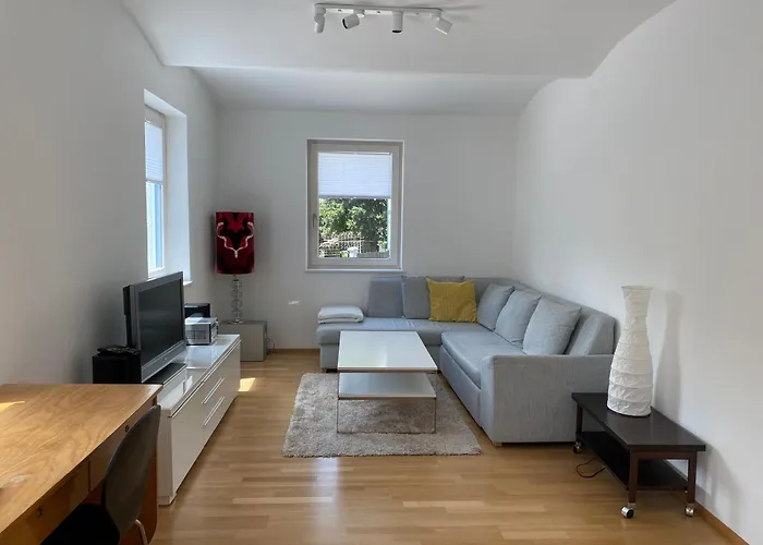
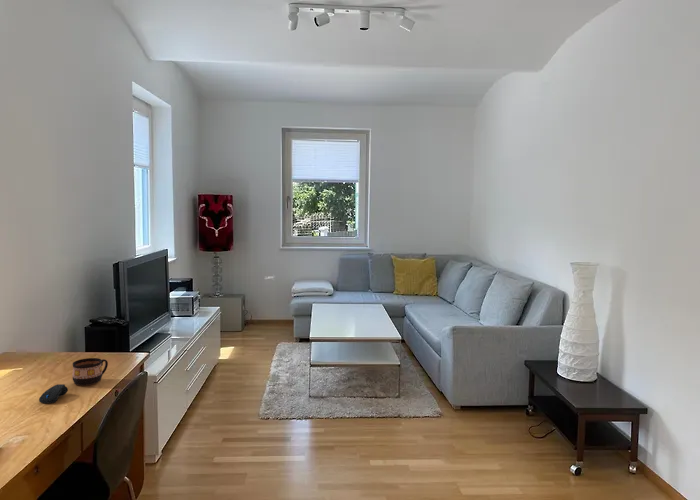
+ computer mouse (54, 393)
+ cup (89, 371)
